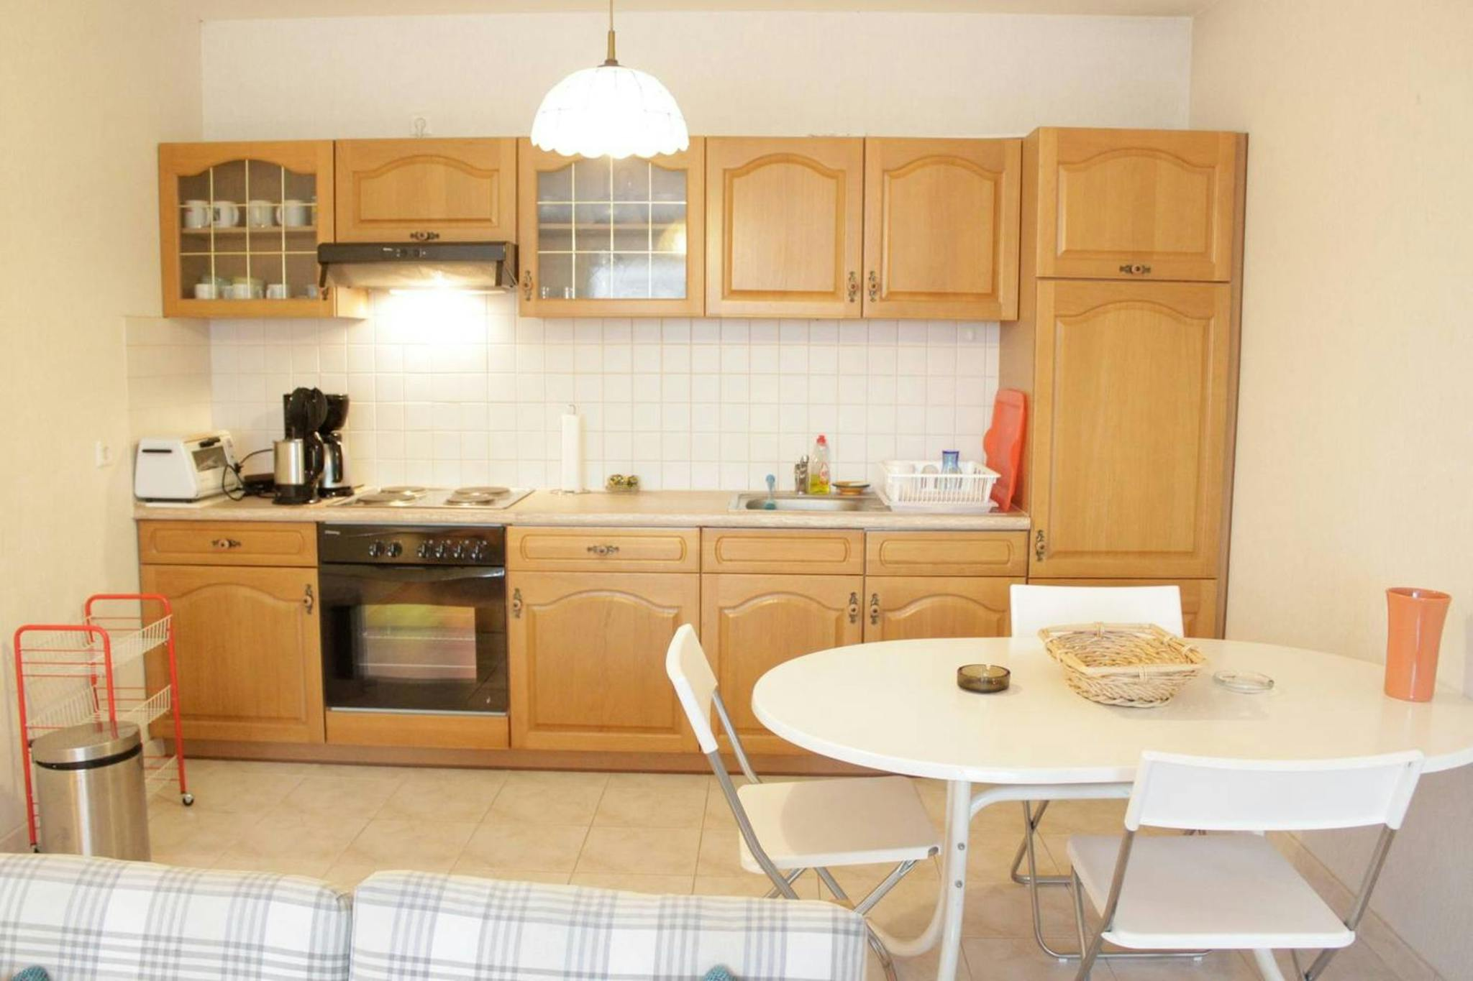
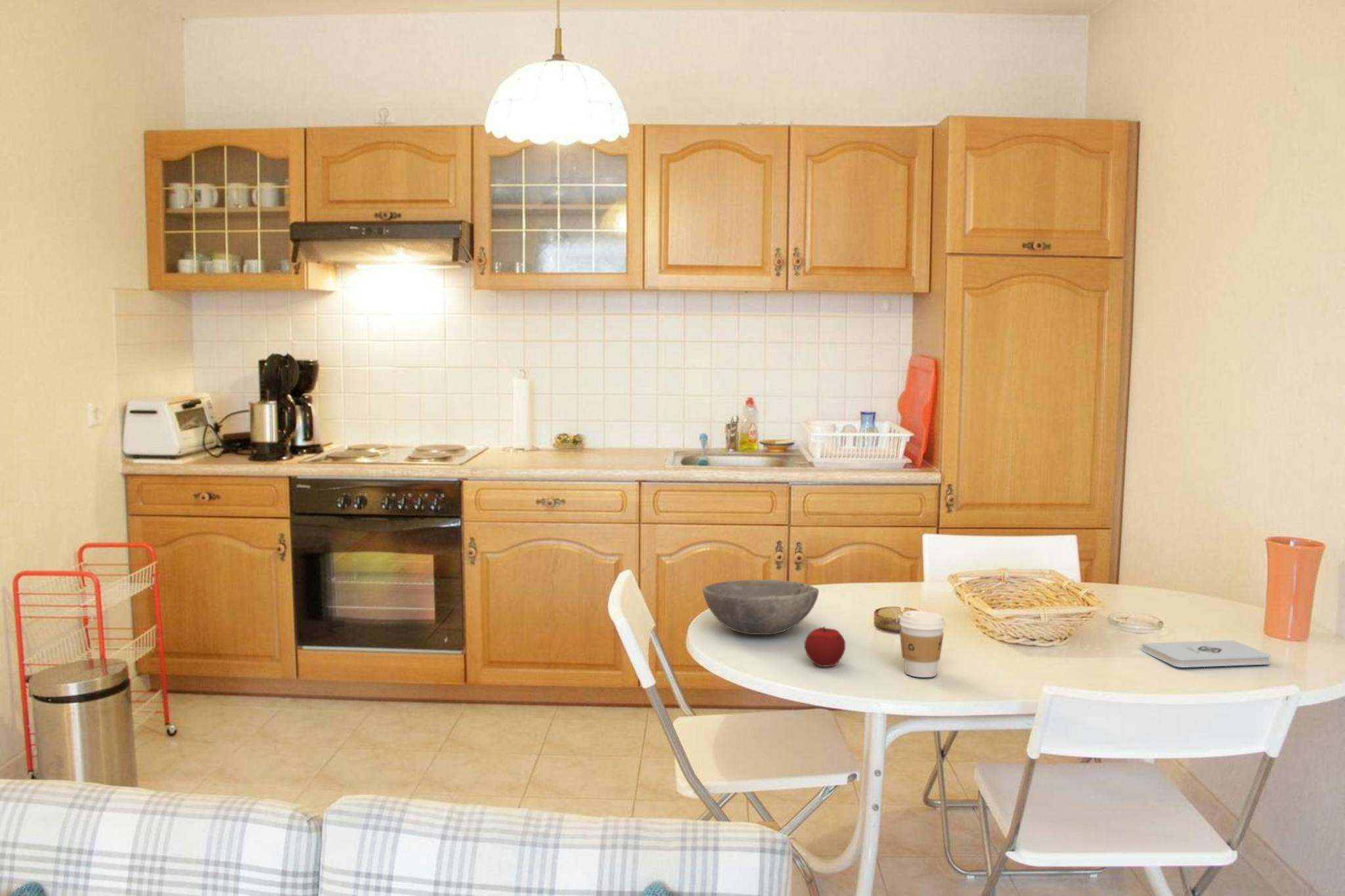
+ notepad (1206, 653)
+ coffee cup (921, 643)
+ bowl (761, 607)
+ apple (825, 645)
